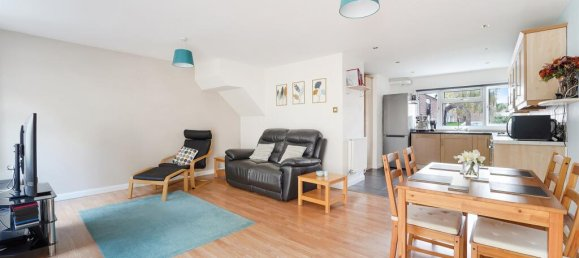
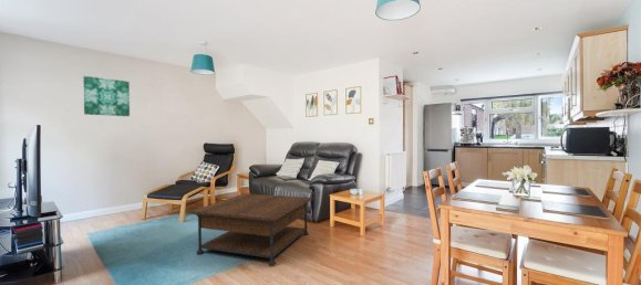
+ wall art (107, 97)
+ coffee table (257, 223)
